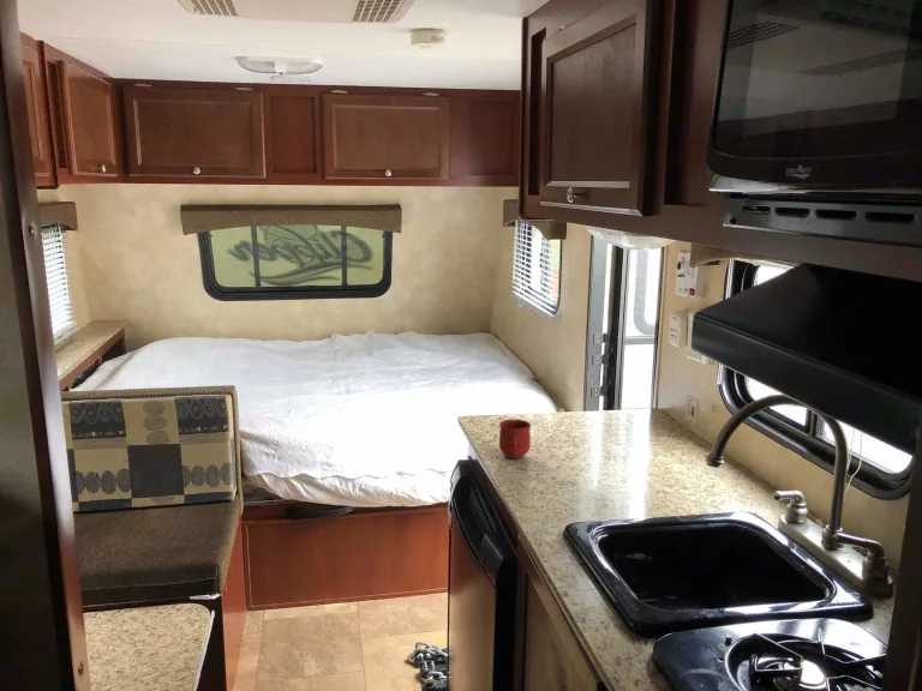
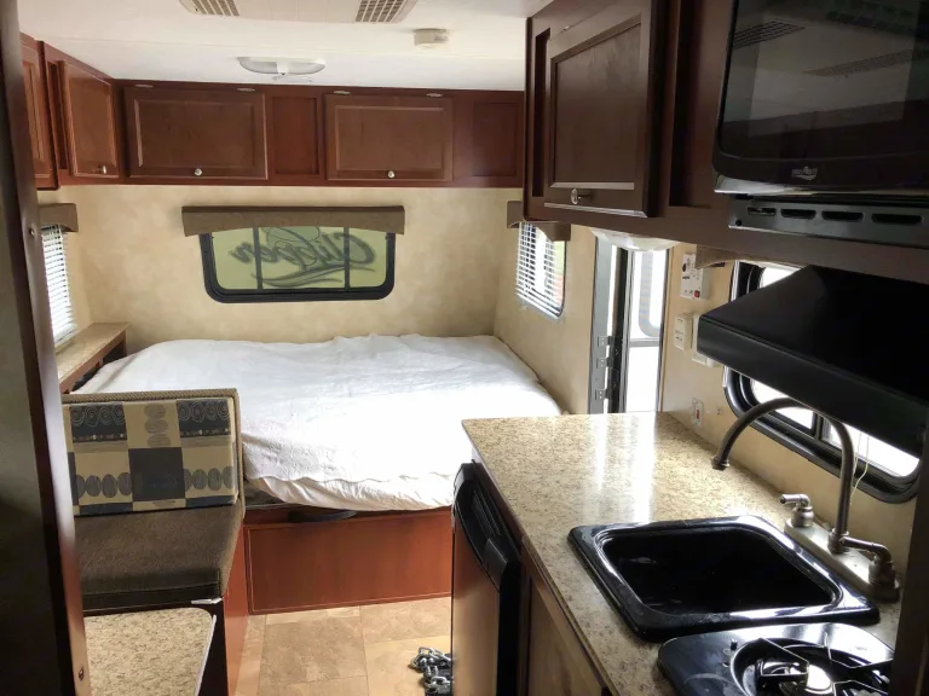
- mug (514, 441)
